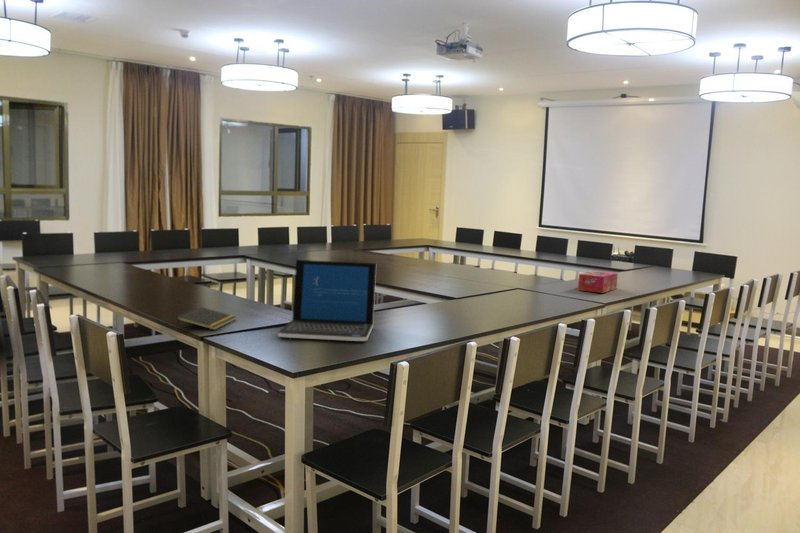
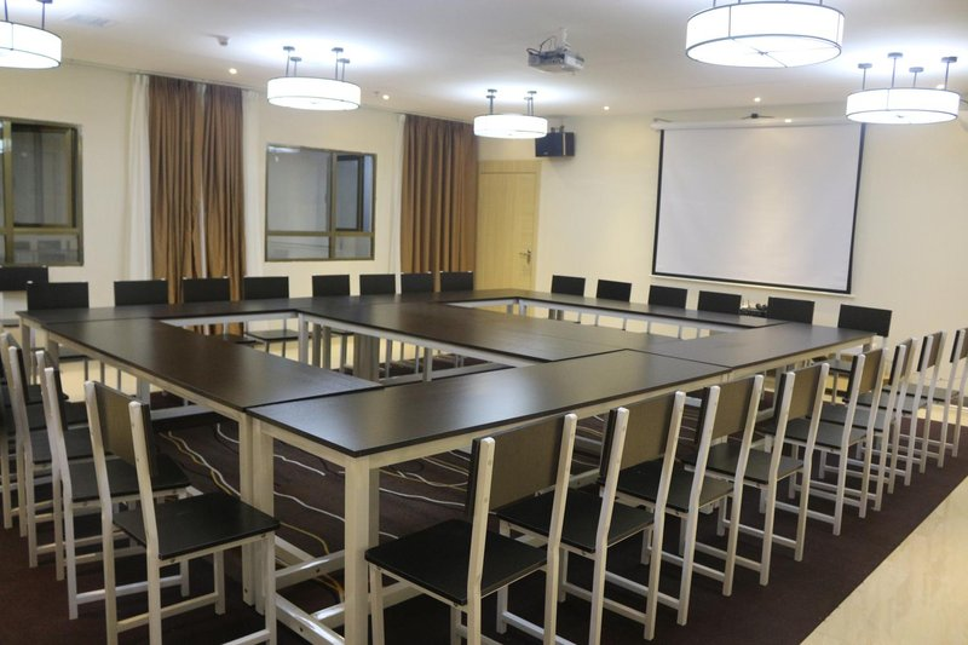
- notepad (207, 318)
- tissue box (598, 281)
- laptop (329, 298)
